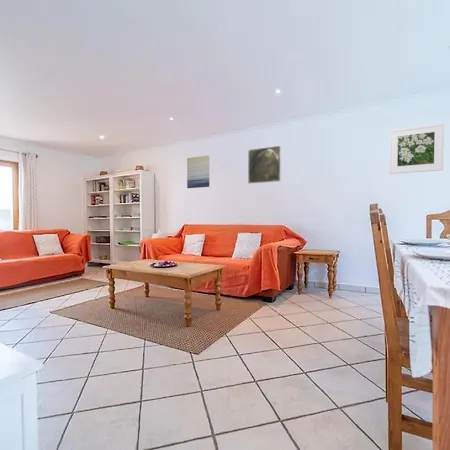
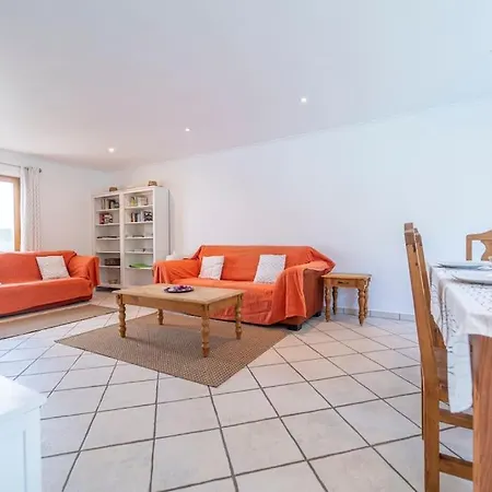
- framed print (415, 149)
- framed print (264, 165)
- wall art (198, 172)
